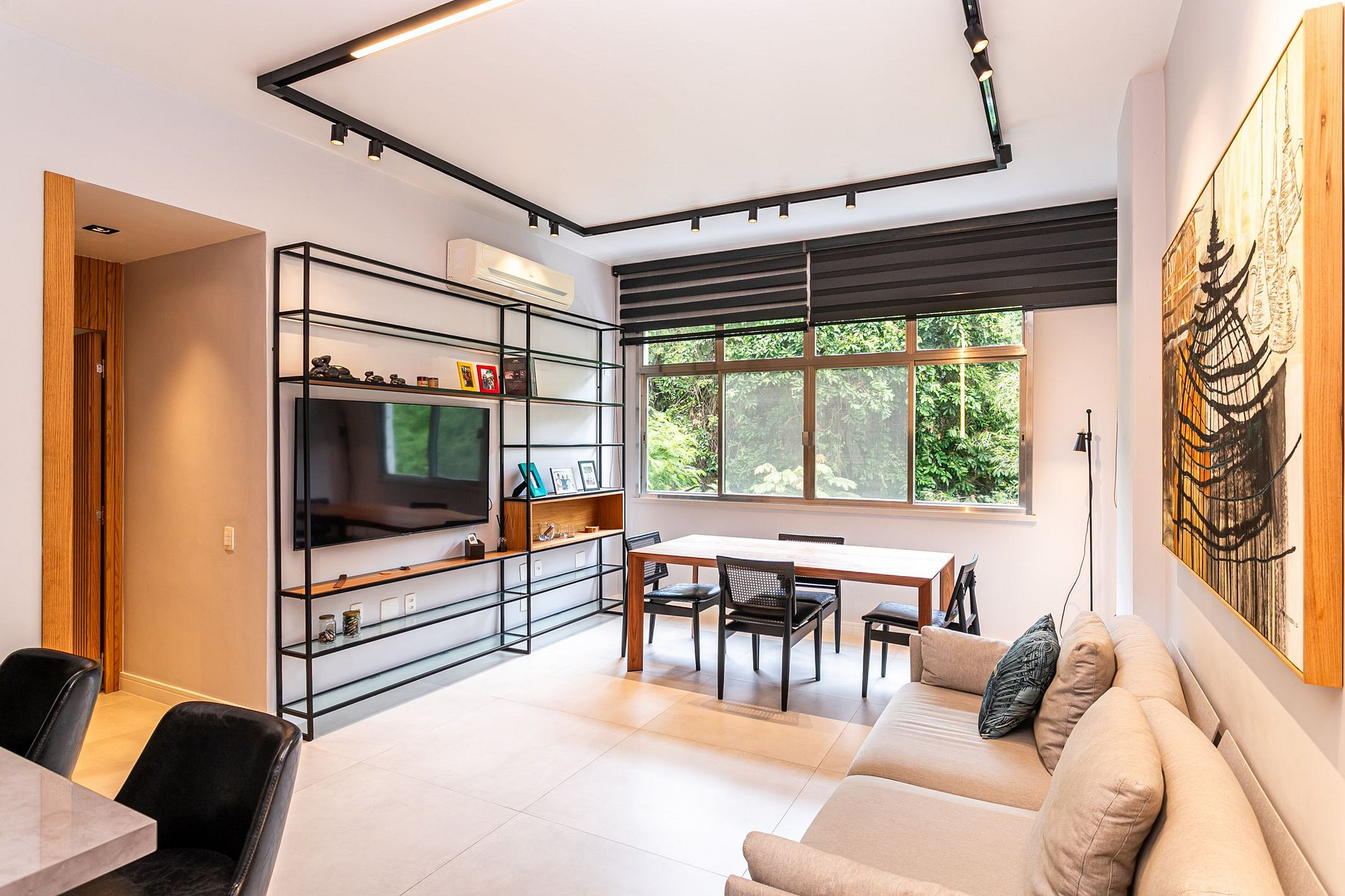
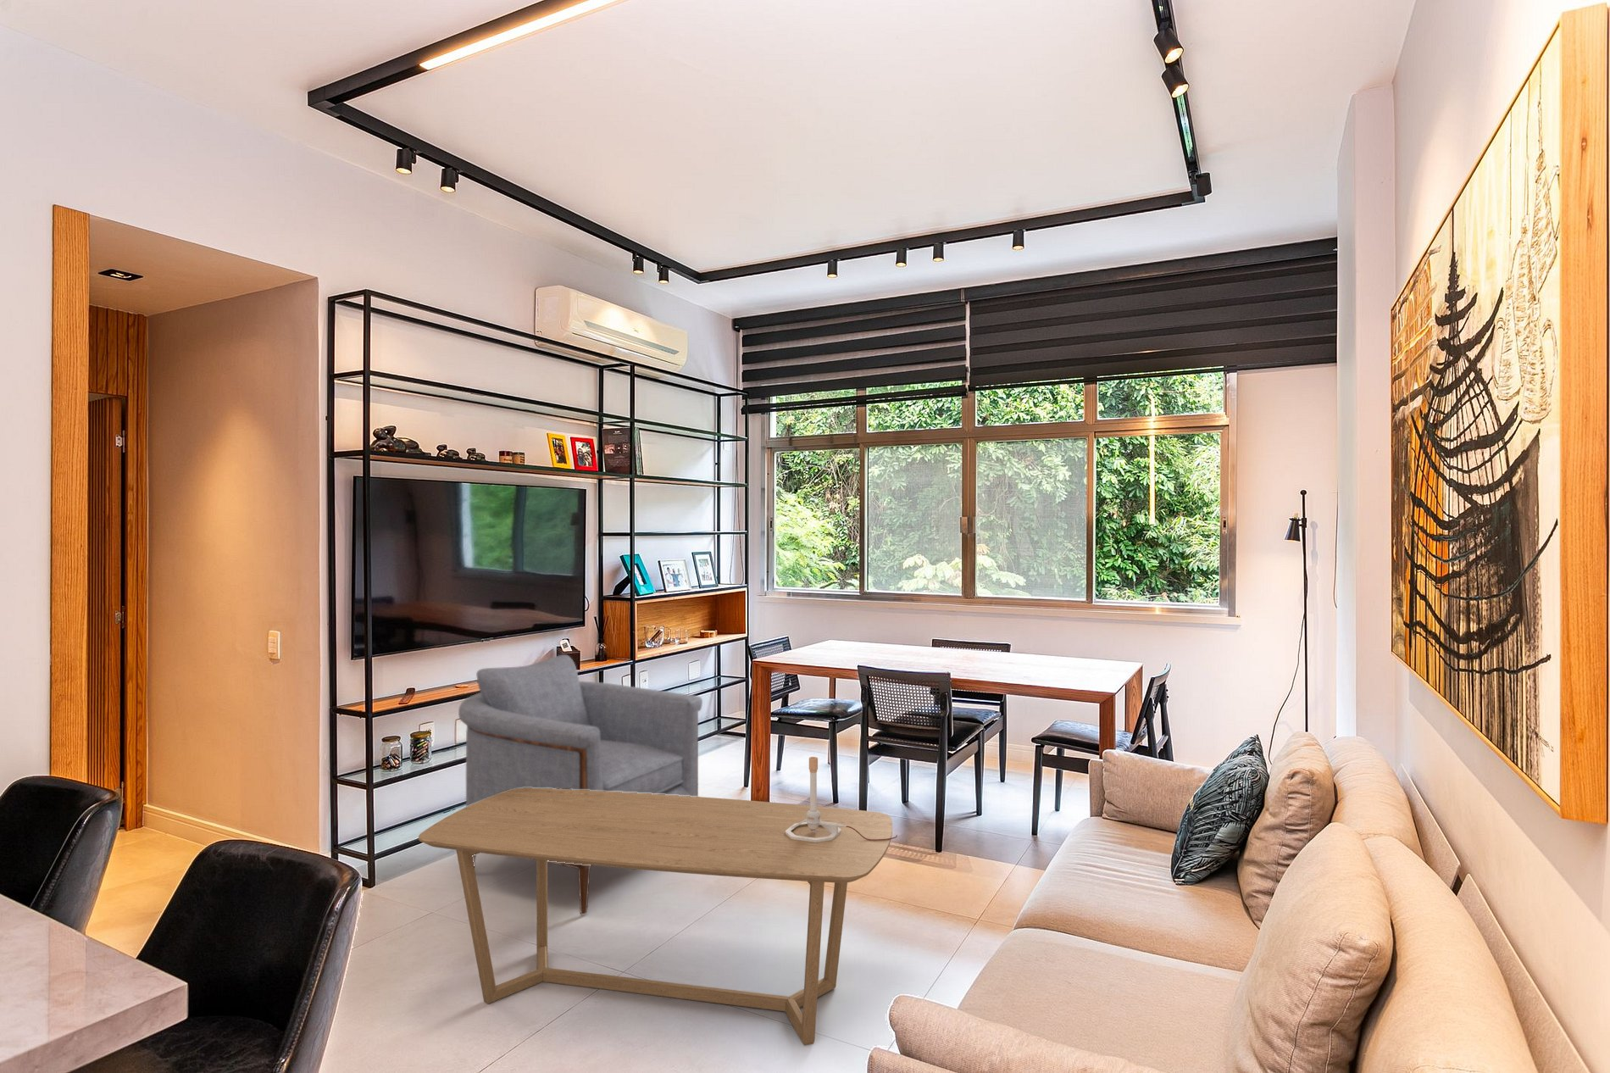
+ coffee table (668, 872)
+ lamp base (816, 798)
+ armchair (567, 764)
